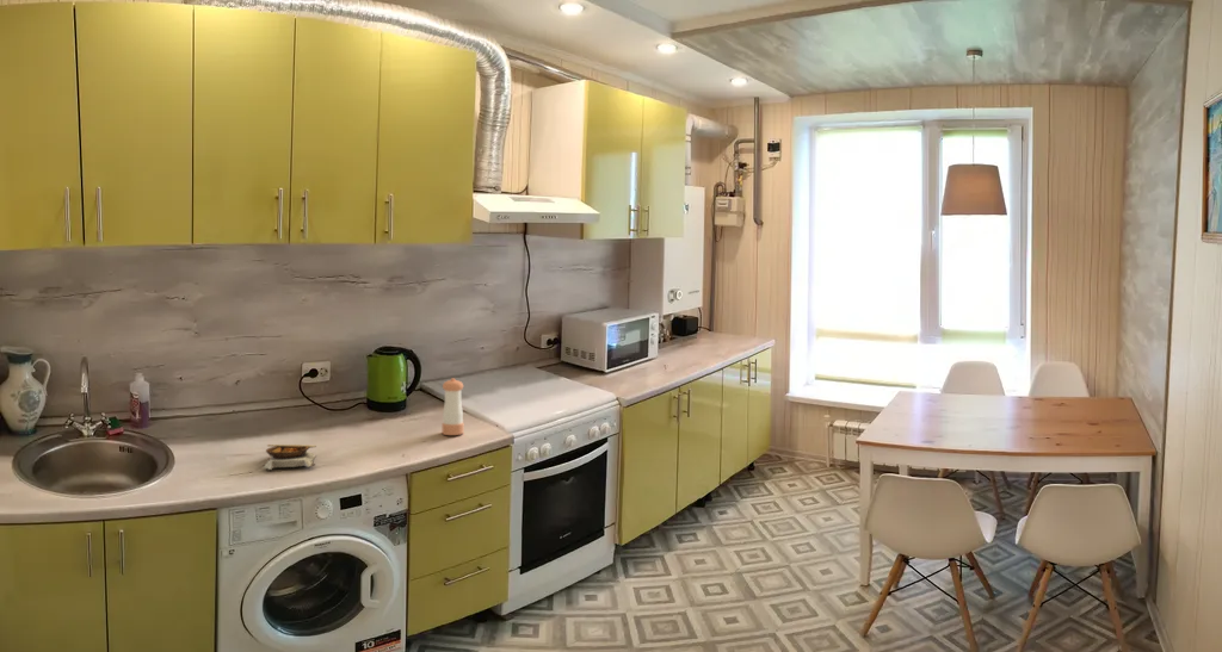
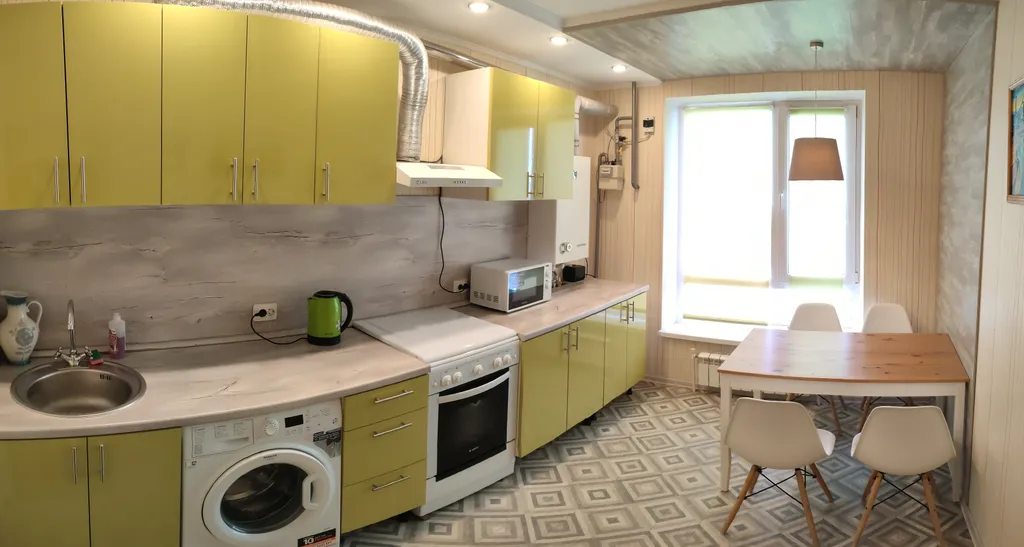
- pepper shaker (452, 405)
- soup bowl (291, 454)
